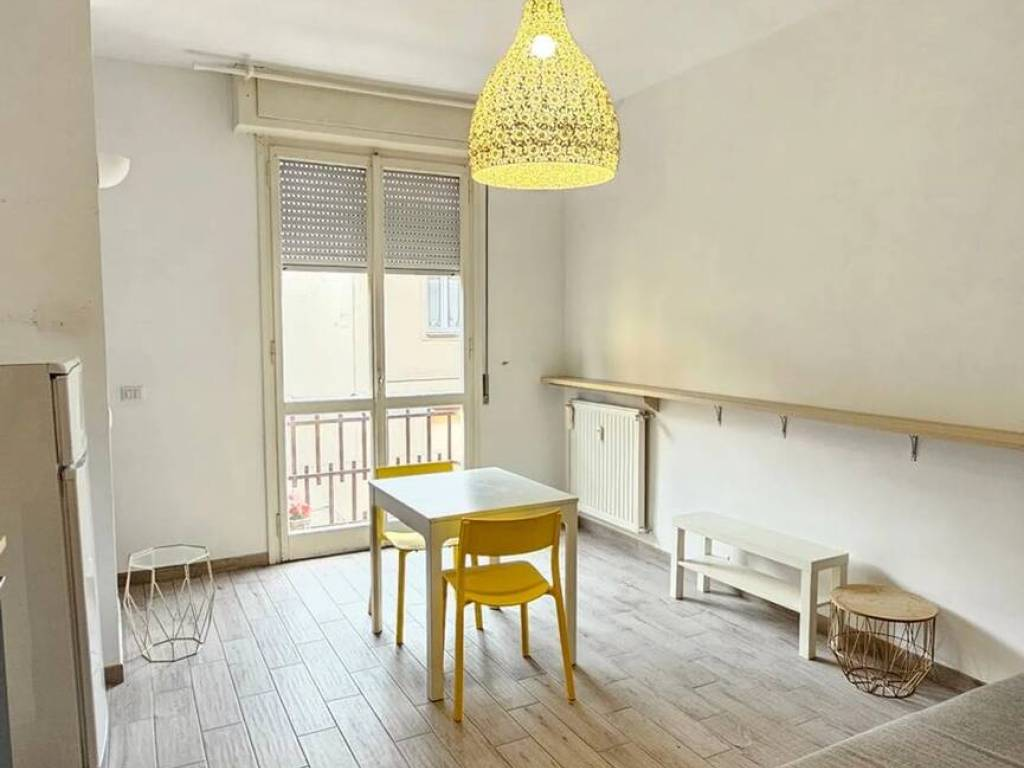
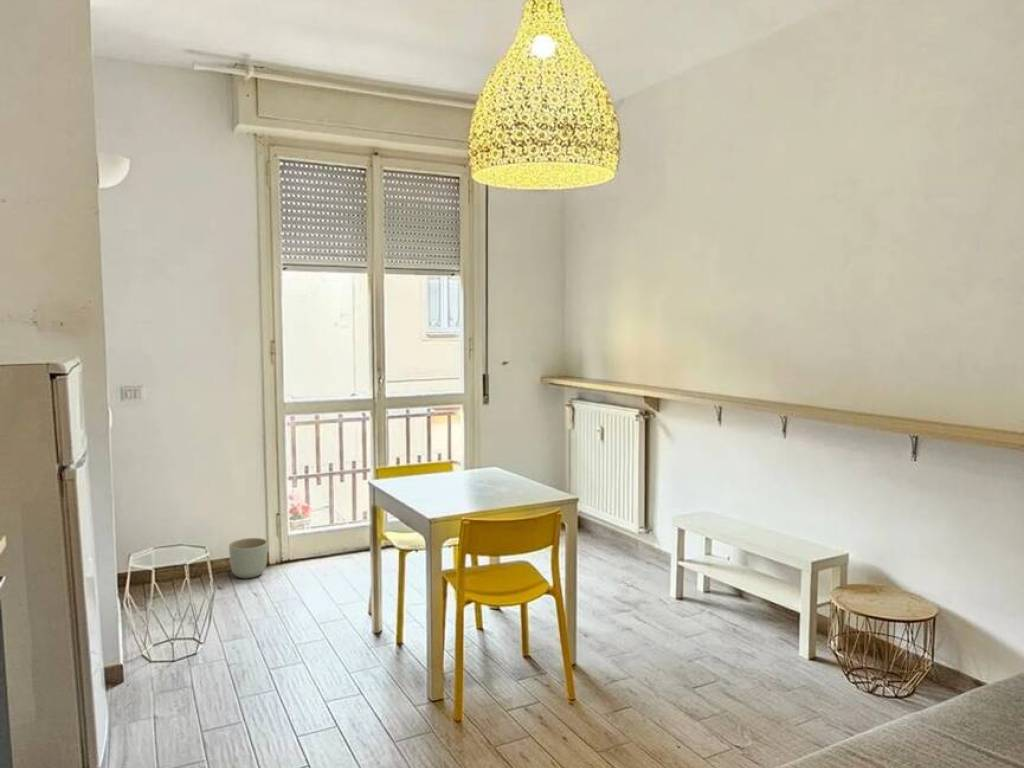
+ planter (248, 559)
